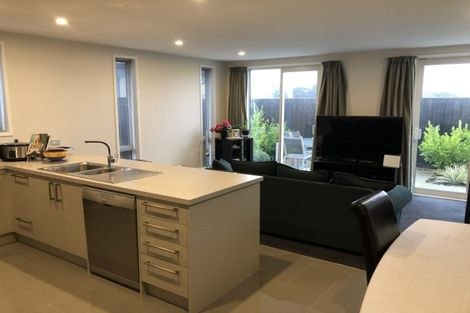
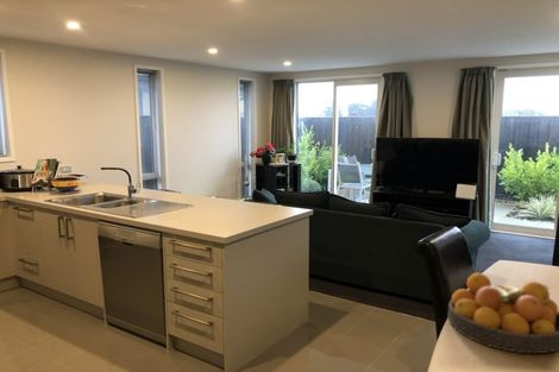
+ fruit bowl (505, 304)
